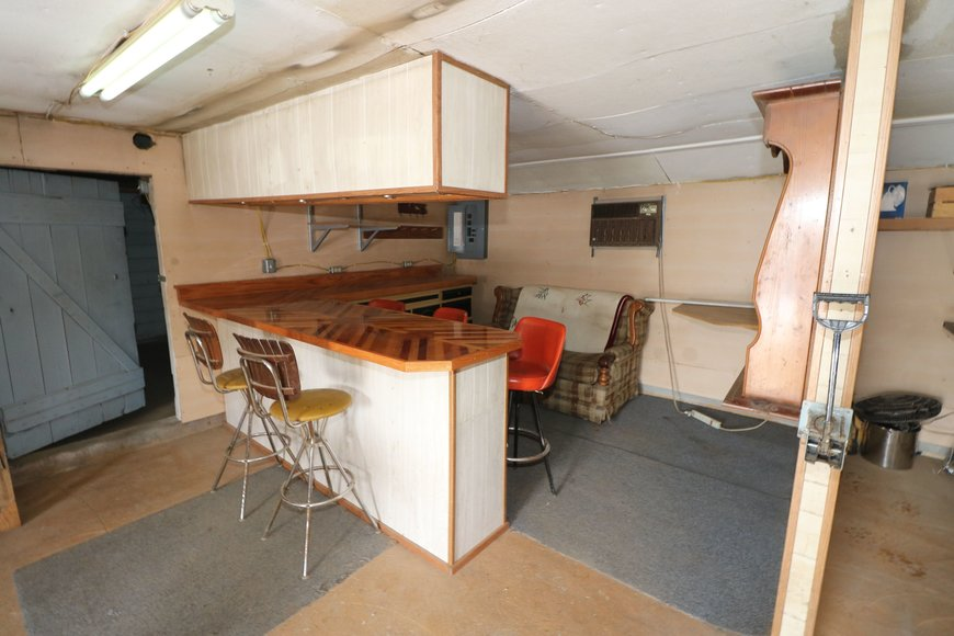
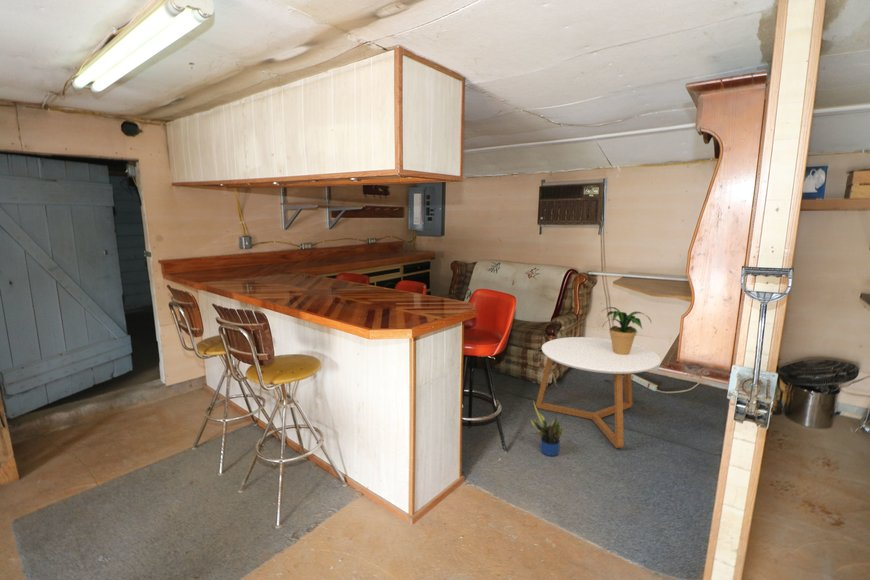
+ potted plant (544, 428)
+ potted plant (622, 330)
+ coffee table (593, 371)
